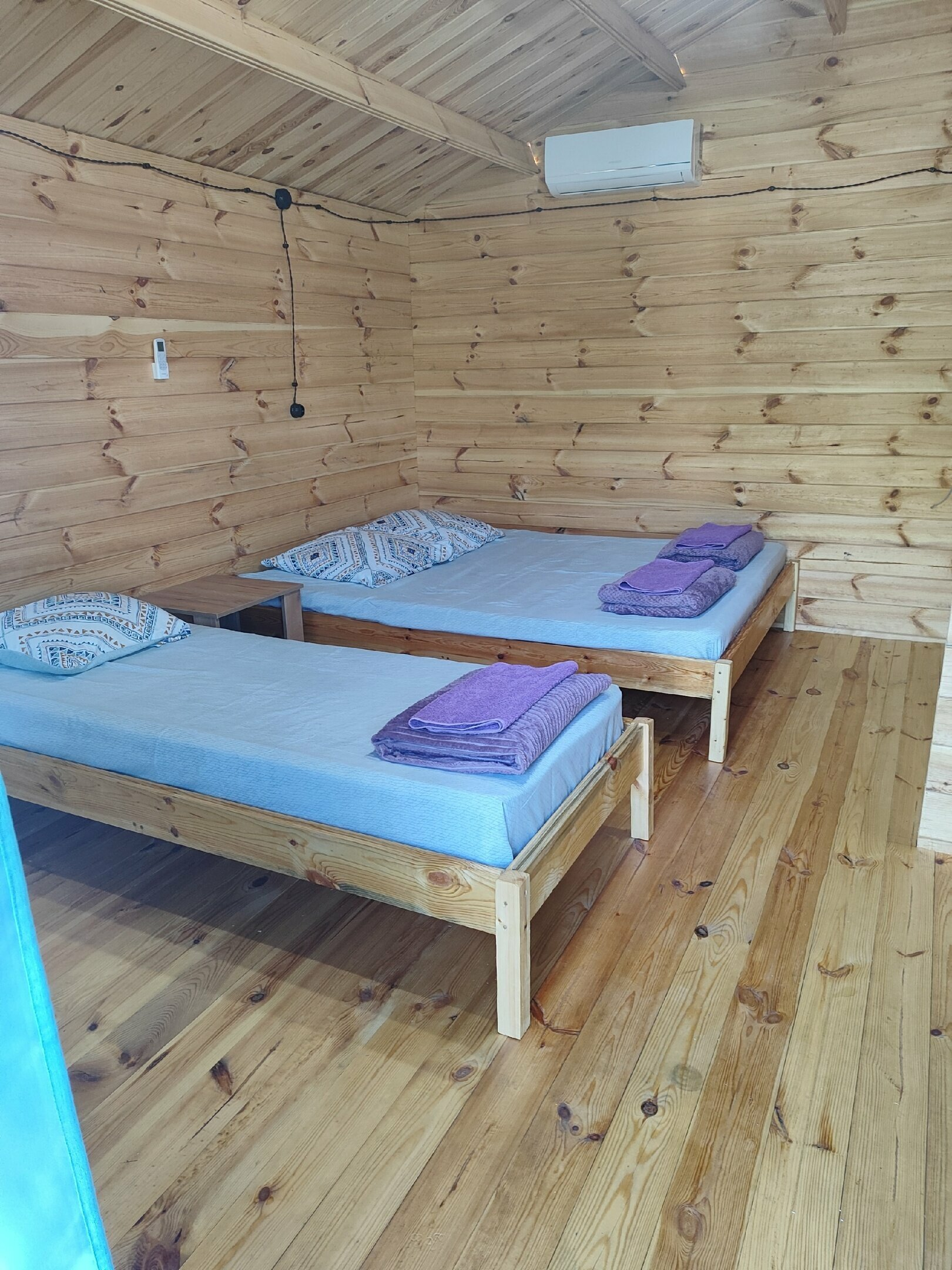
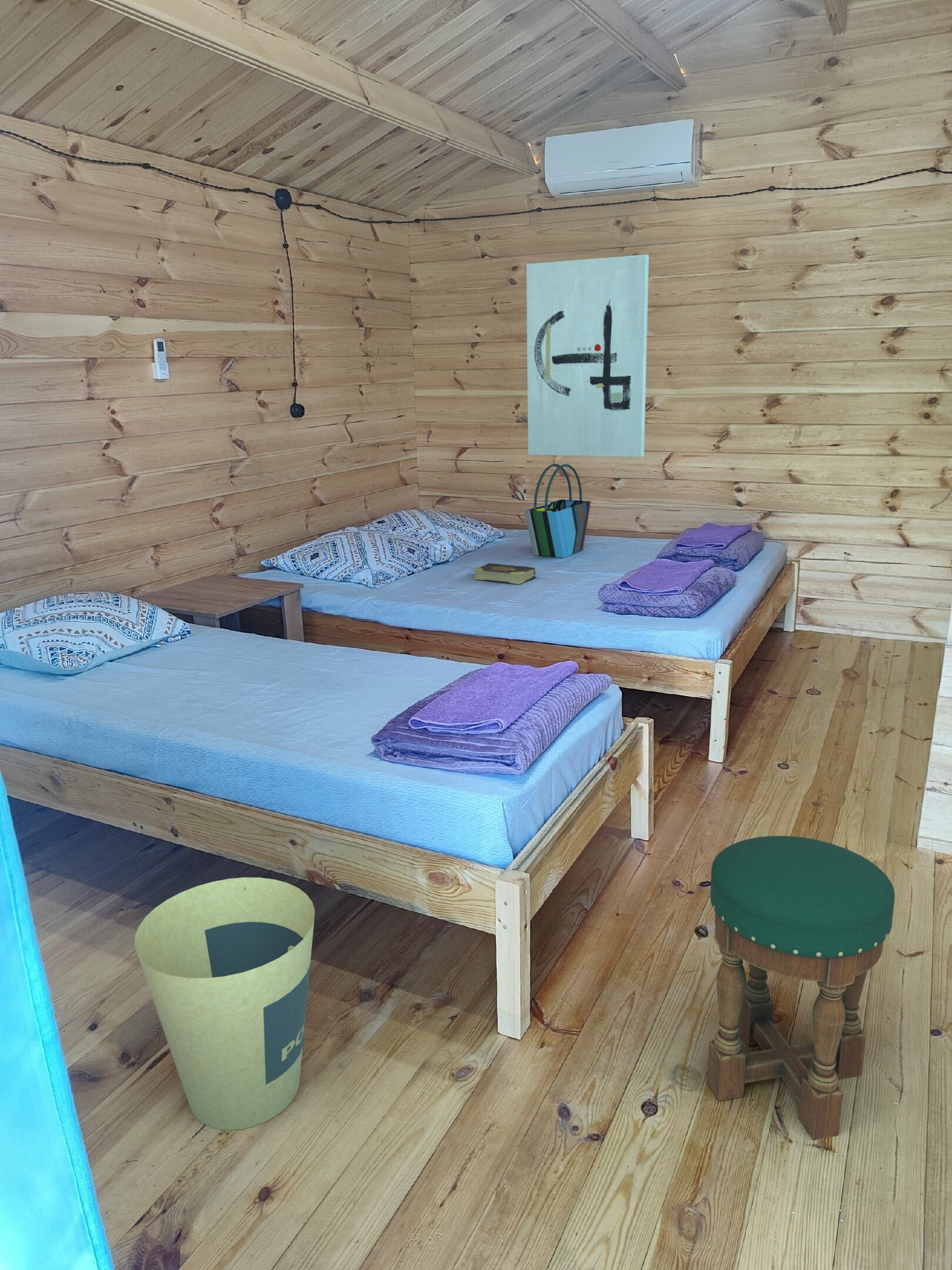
+ stool (793, 973)
+ book (501, 573)
+ tote bag (558, 509)
+ wall art (585, 360)
+ trash can (236, 1008)
